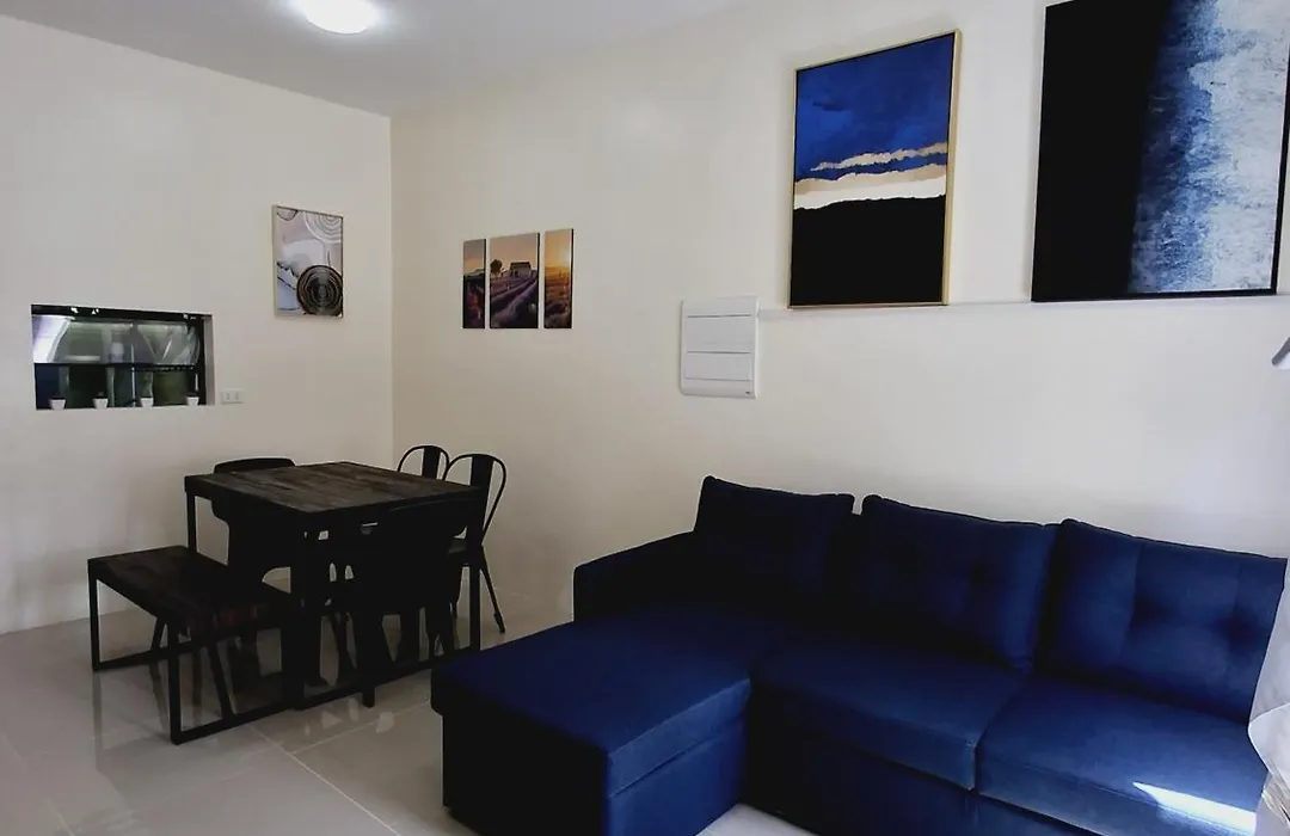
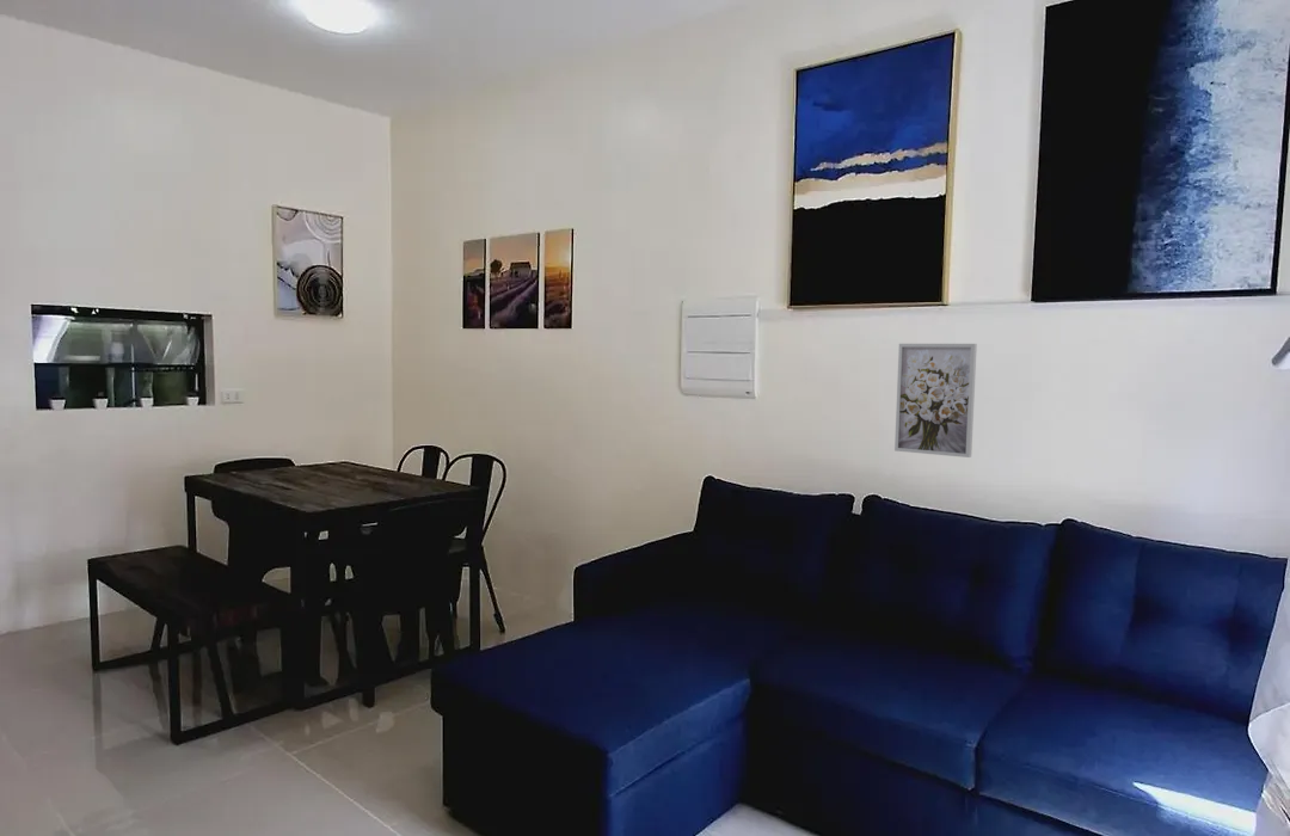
+ wall art (934, 399)
